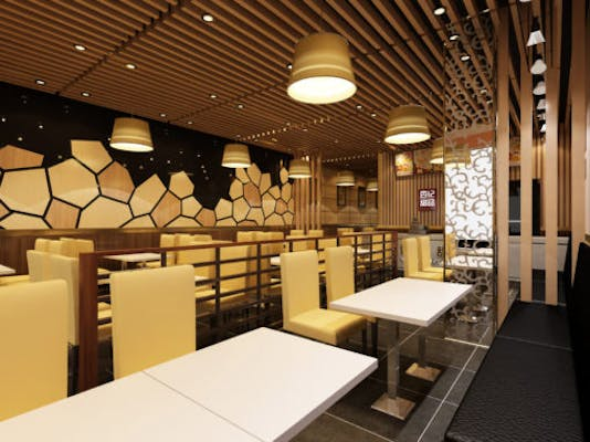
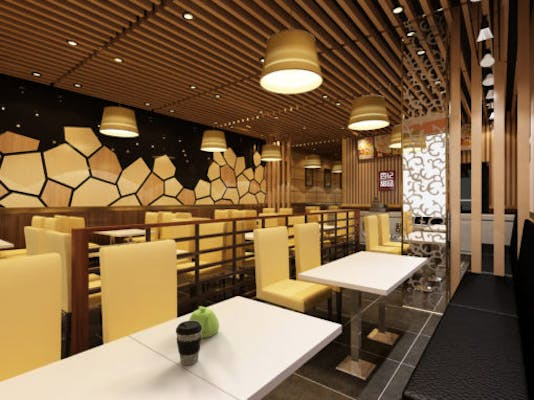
+ teapot (203, 320)
+ coffee cup (189, 342)
